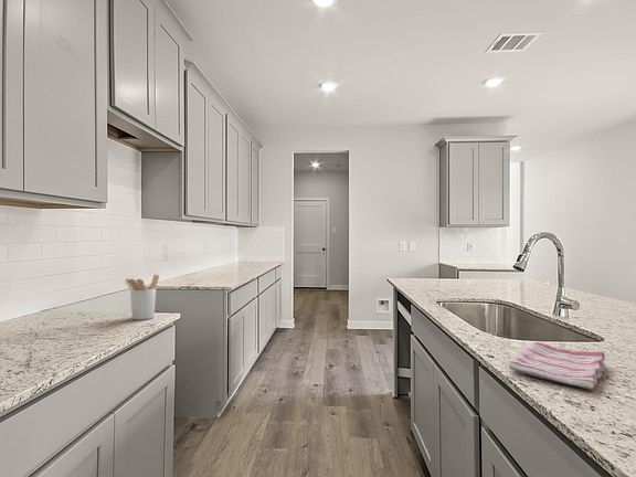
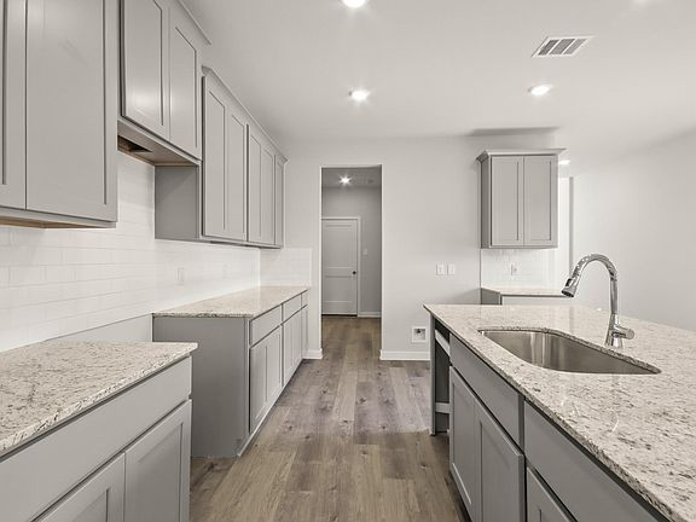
- utensil holder (140, 296)
- dish towel (558, 361)
